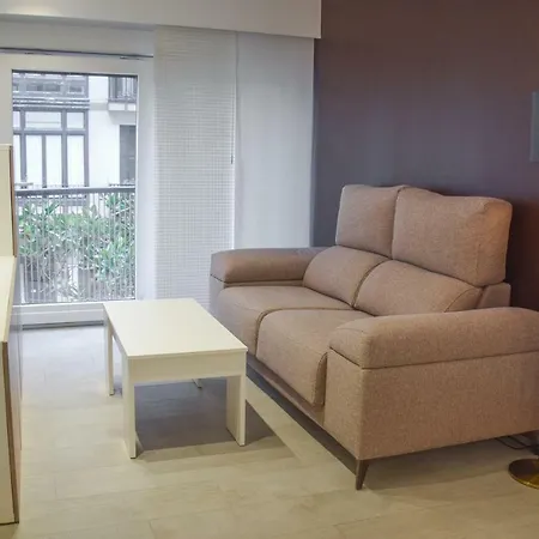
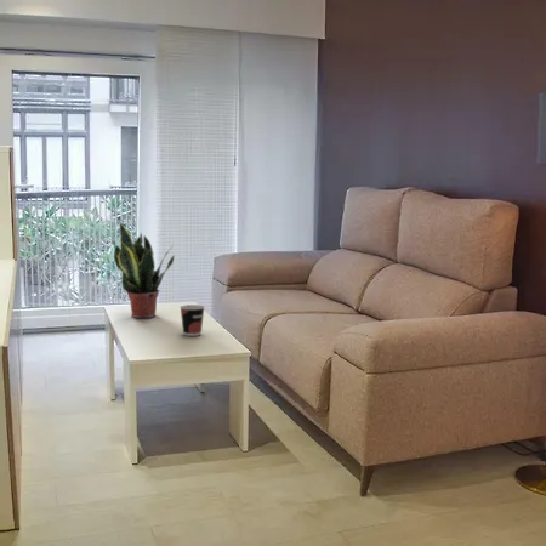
+ potted plant (143, 269)
+ cup (192, 320)
